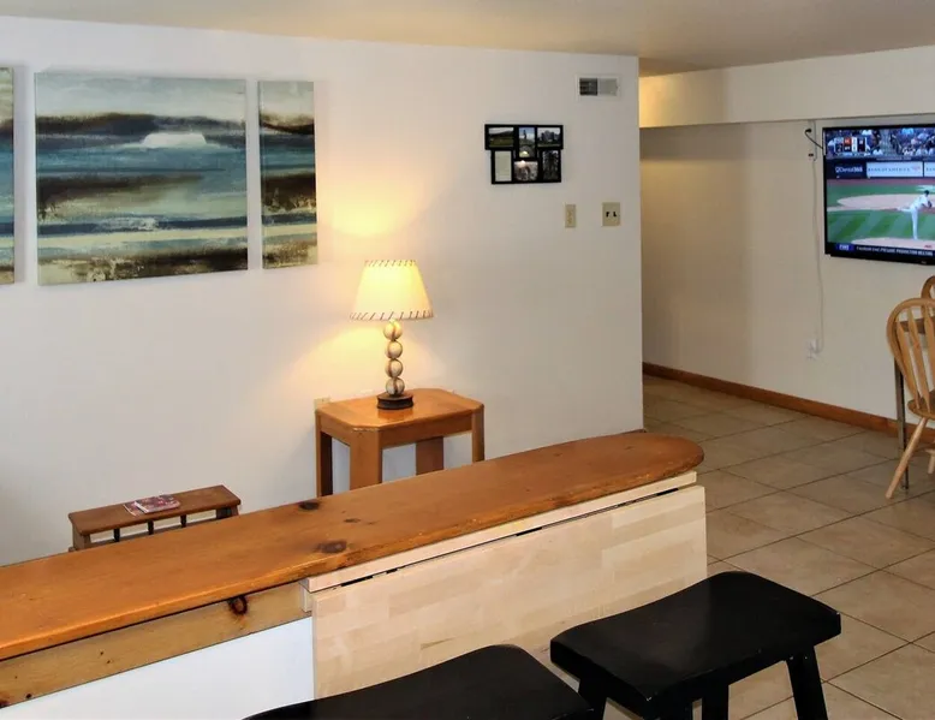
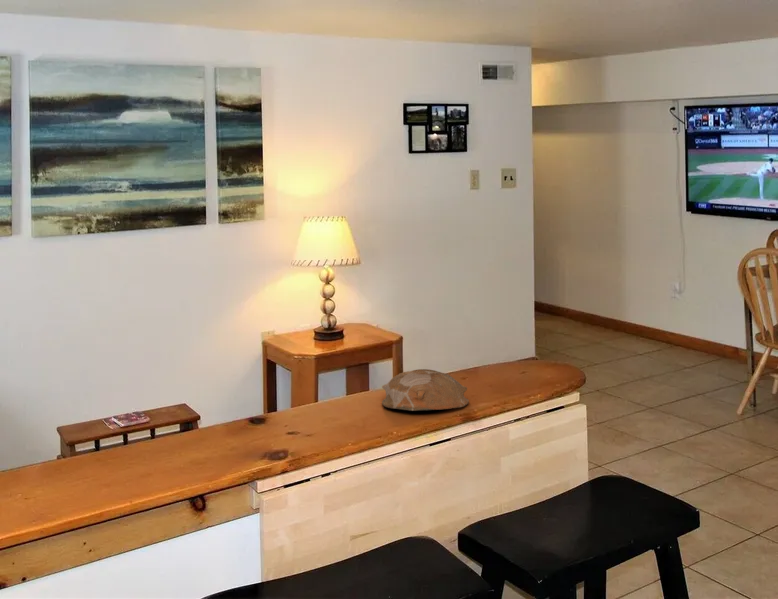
+ bowl (425, 386)
